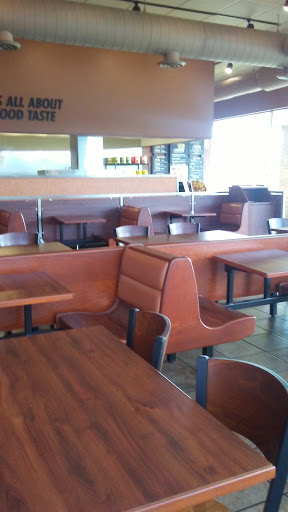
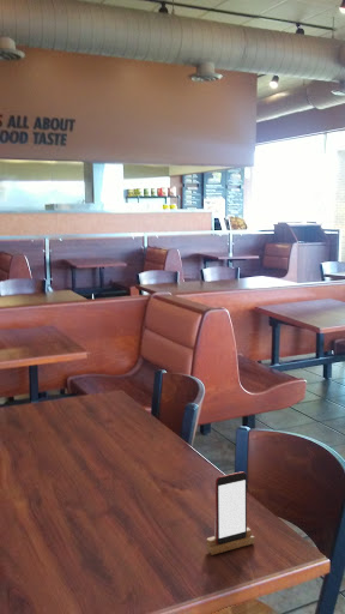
+ smartphone (231, 511)
